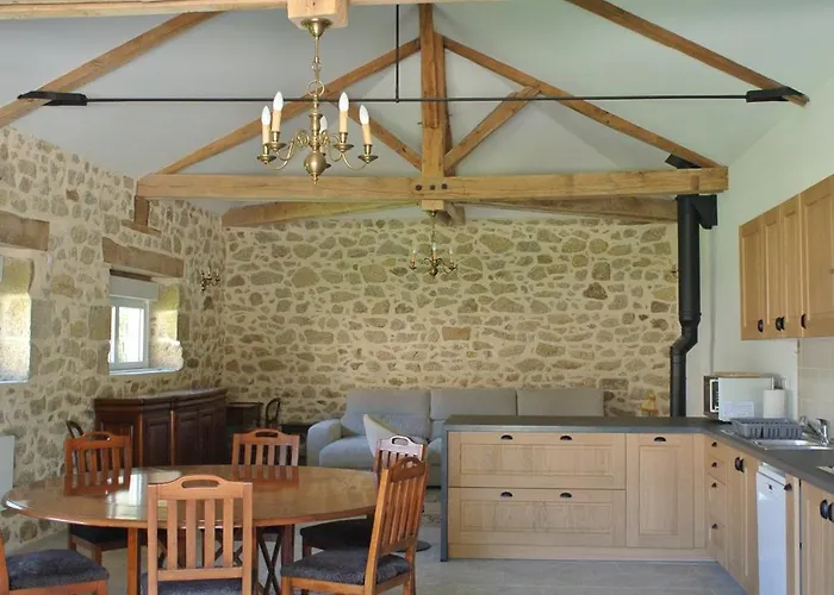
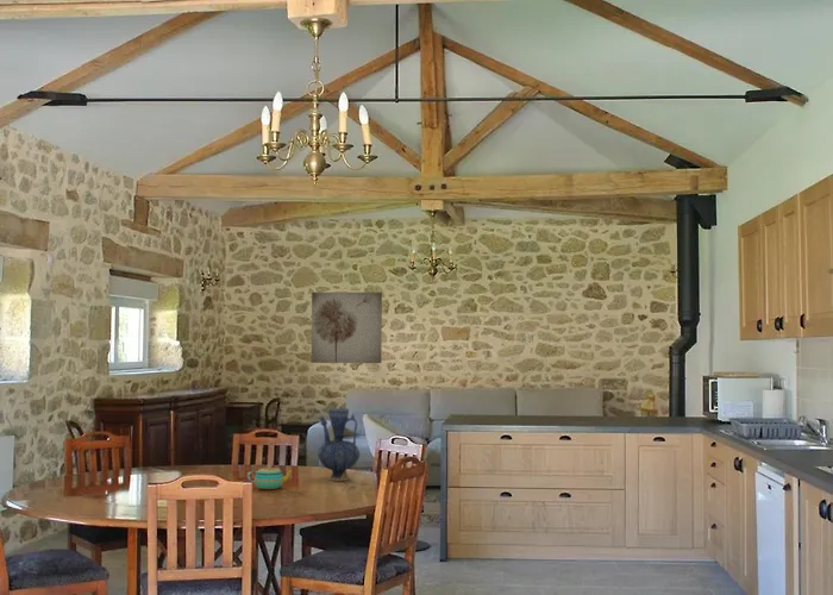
+ vase (338, 444)
+ teapot (270, 476)
+ wall art (346, 327)
